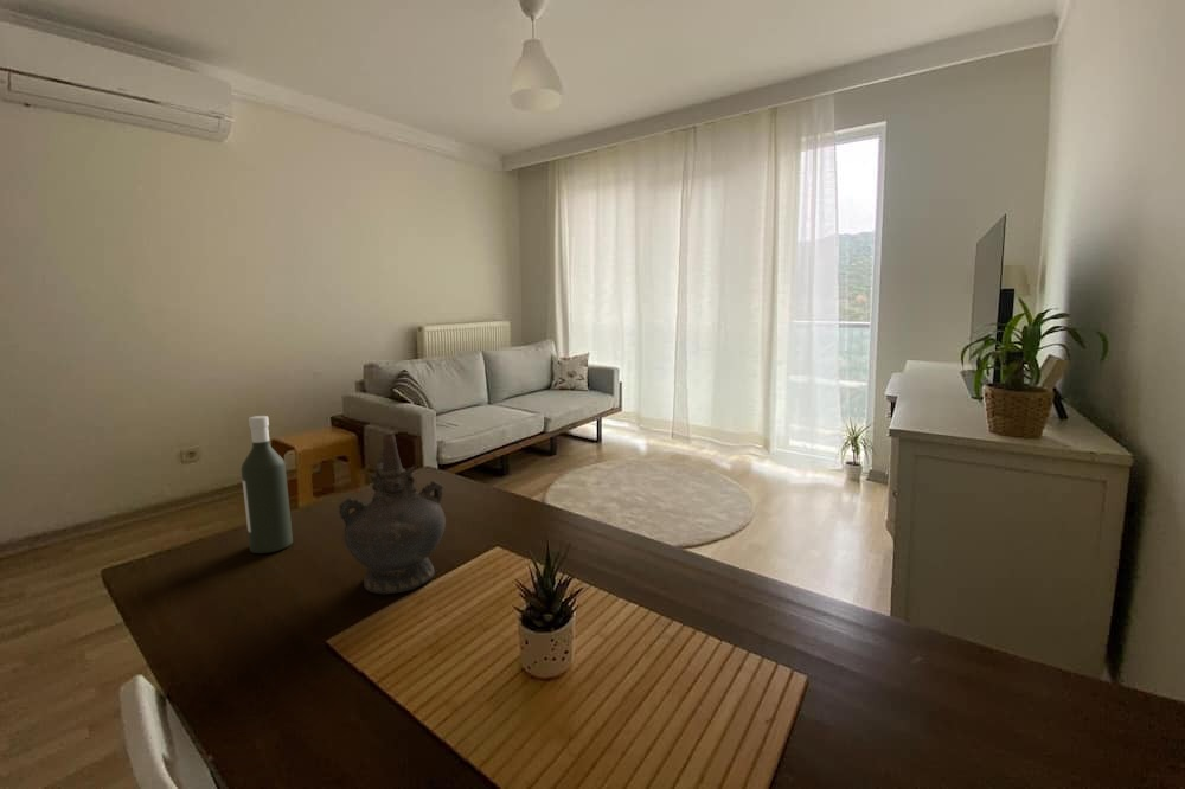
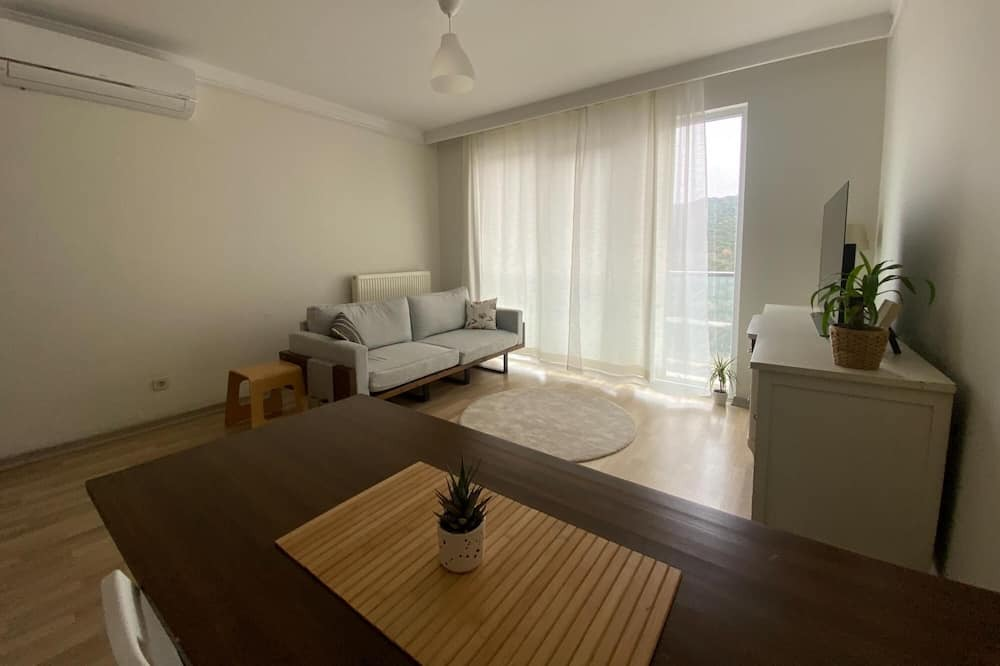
- ceremonial vessel (393, 506)
- bottle (264, 482)
